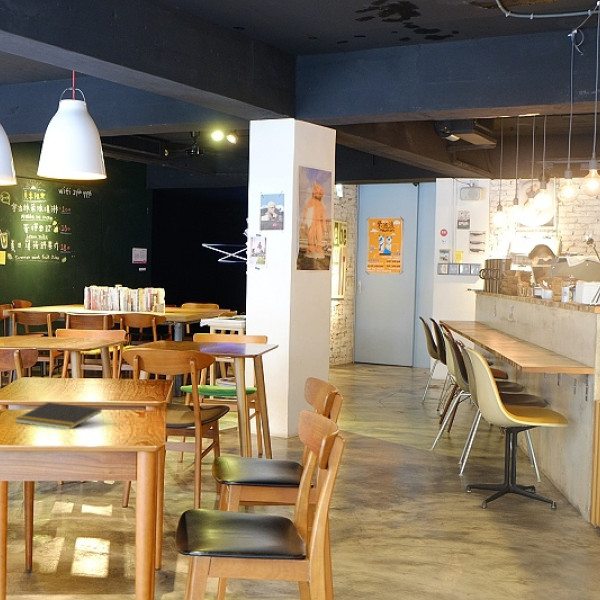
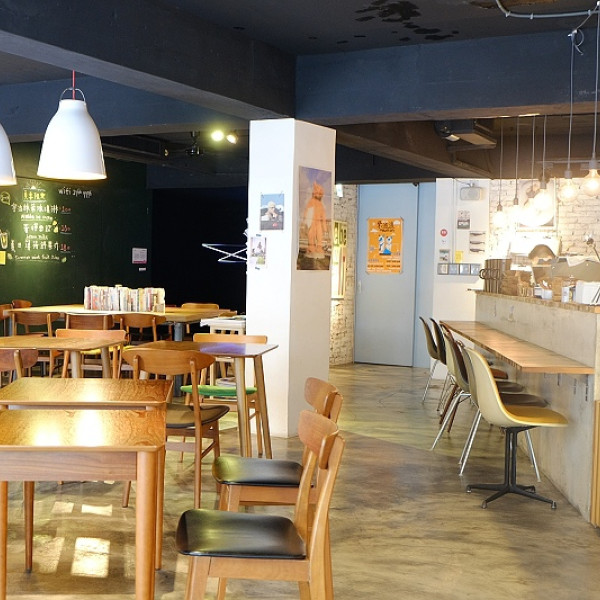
- notepad (58, 415)
